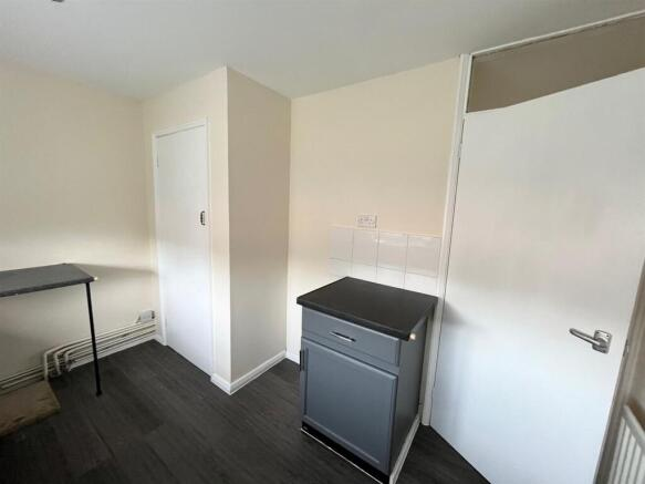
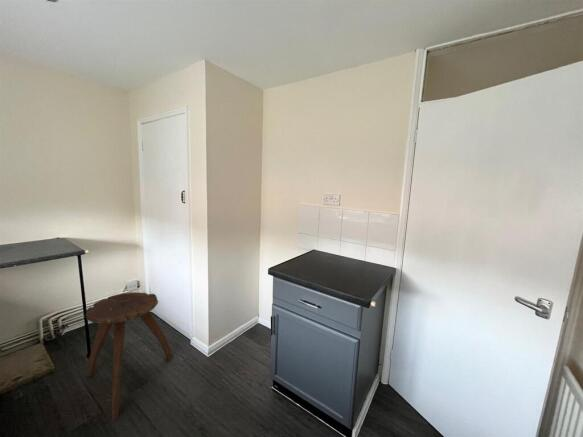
+ stool (117, 349)
